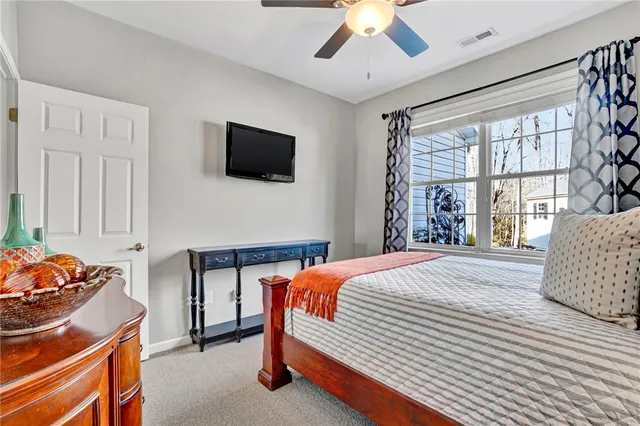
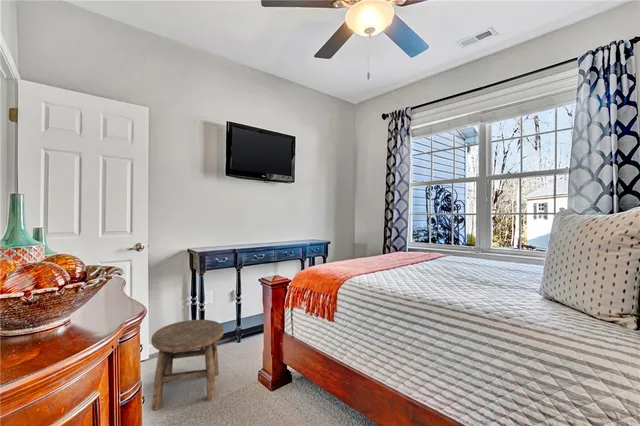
+ stool (188, 356)
